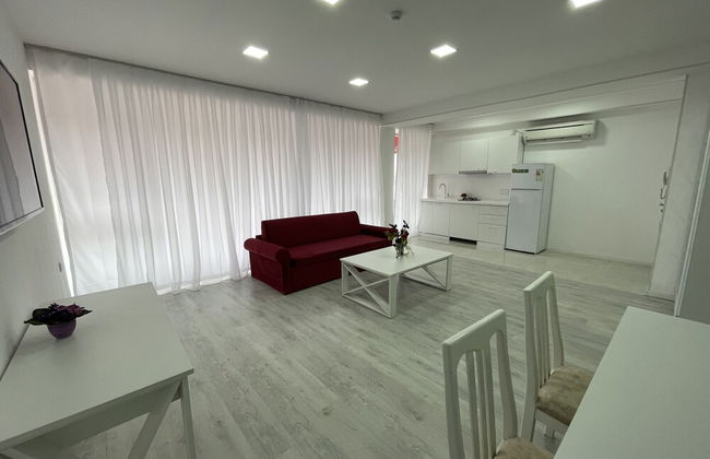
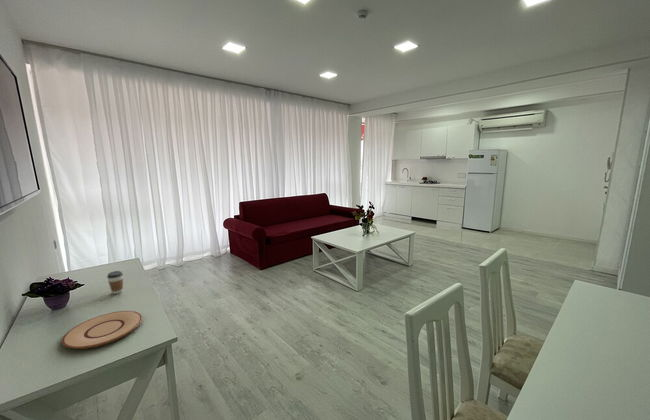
+ coffee cup (116, 282)
+ plate (105, 328)
